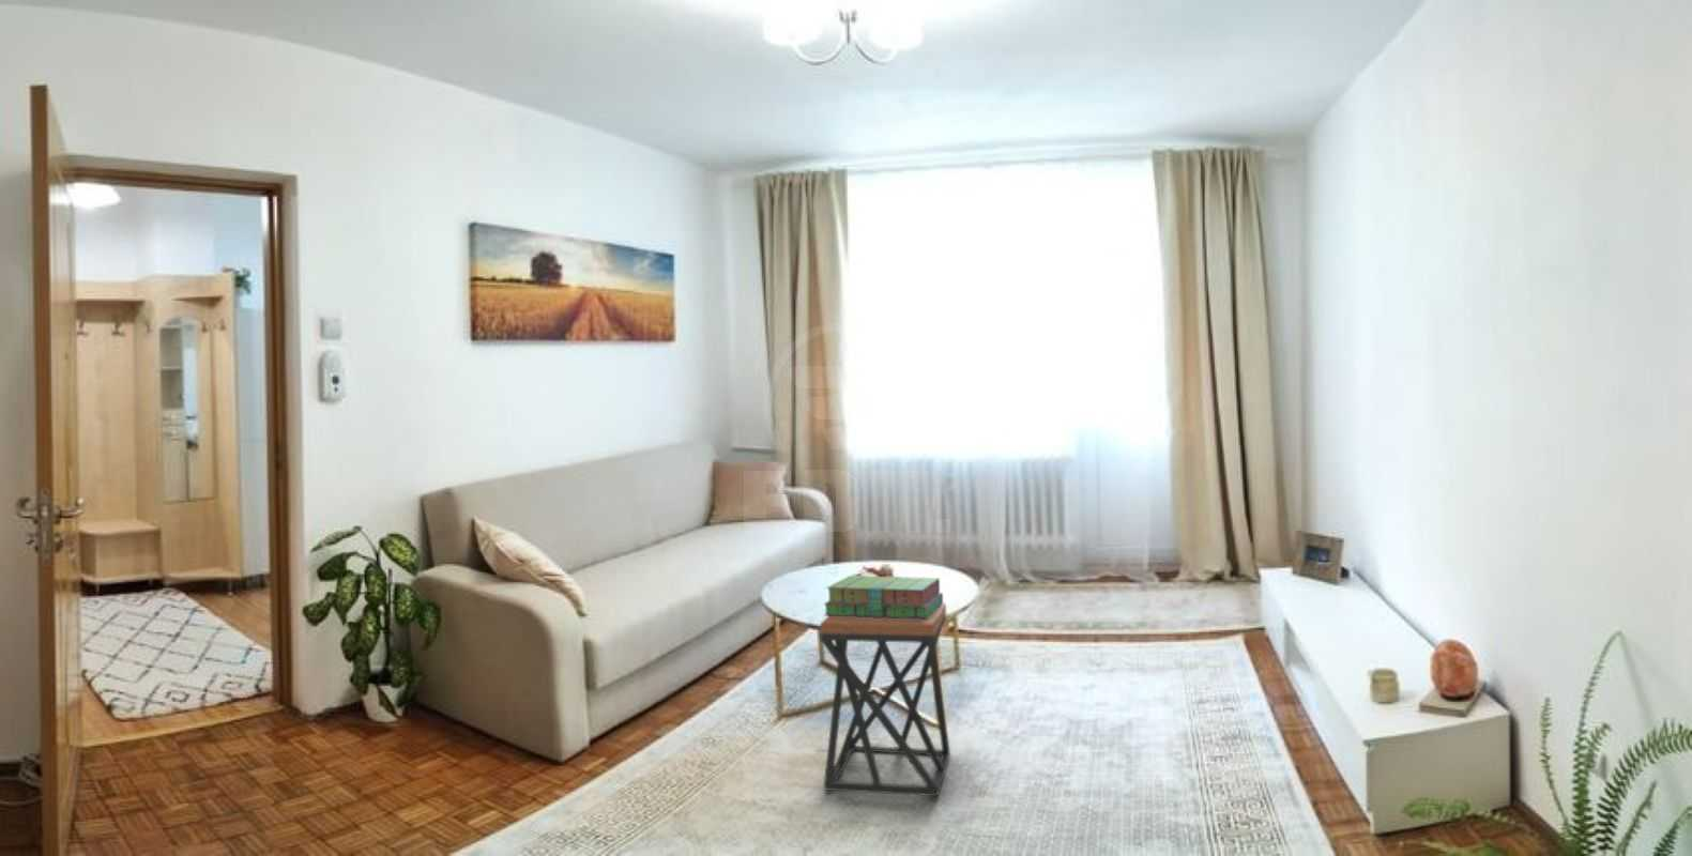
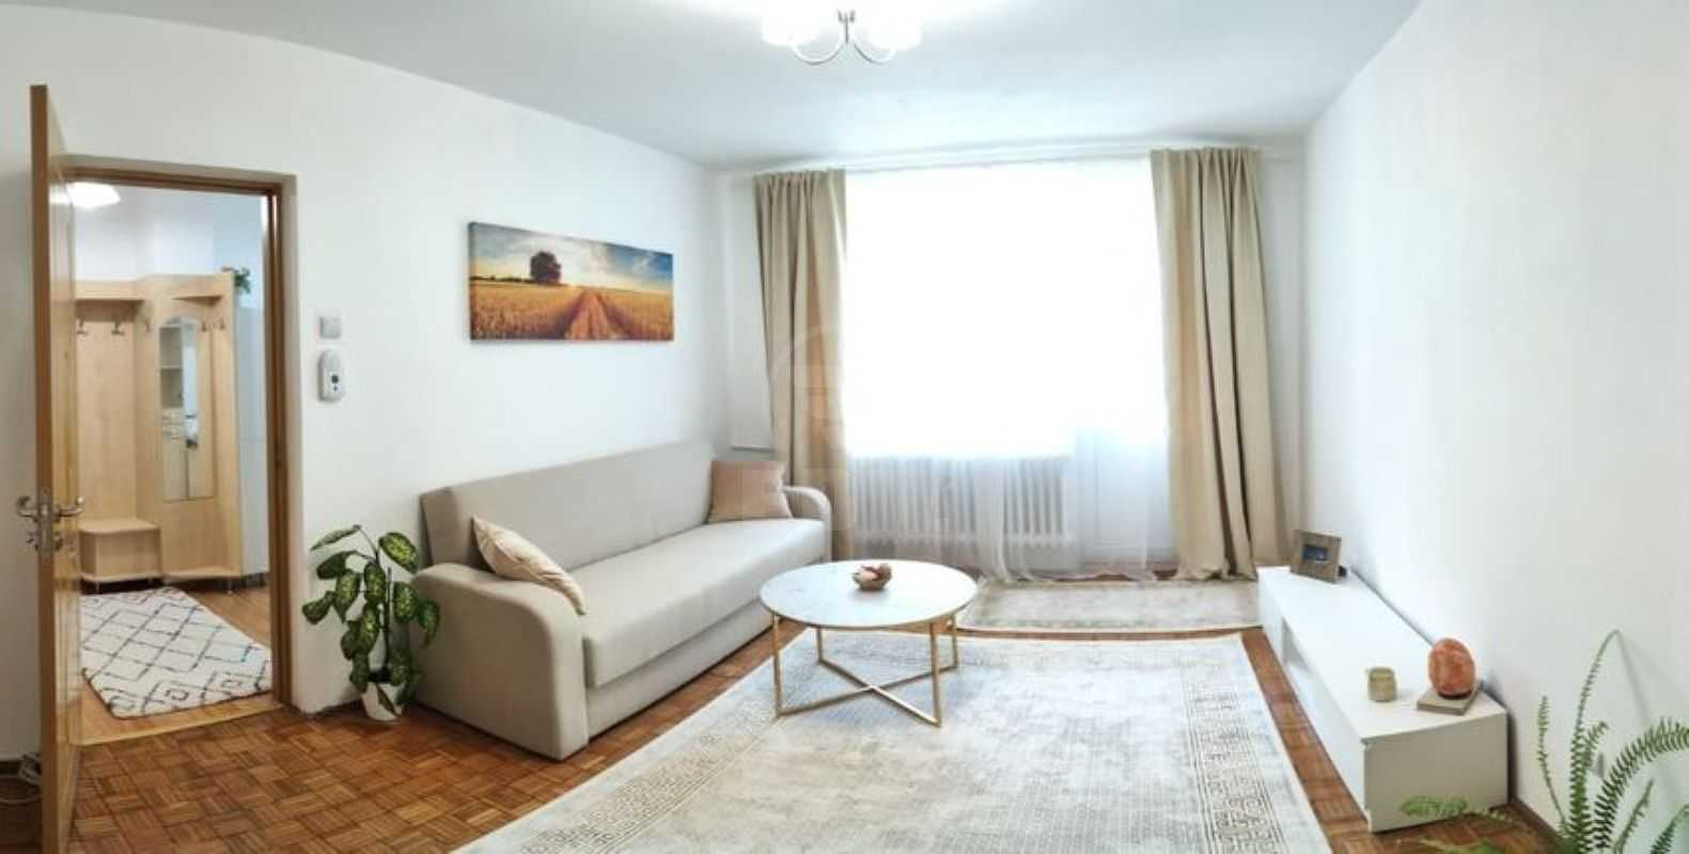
- stool (887, 691)
- stack of books (884, 595)
